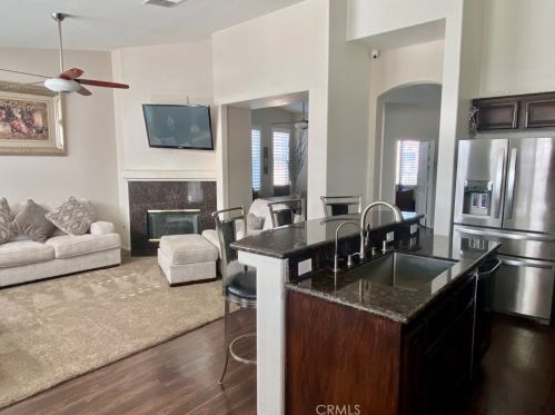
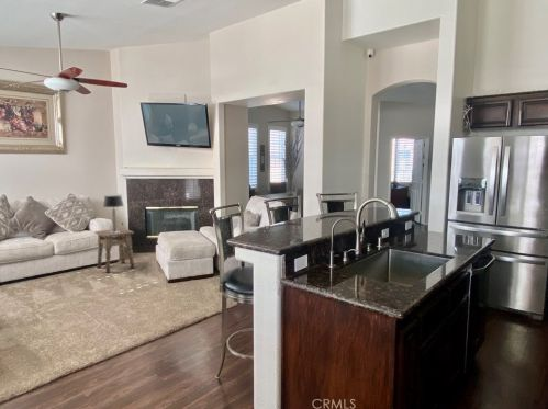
+ table lamp (113, 213)
+ side table (111, 247)
